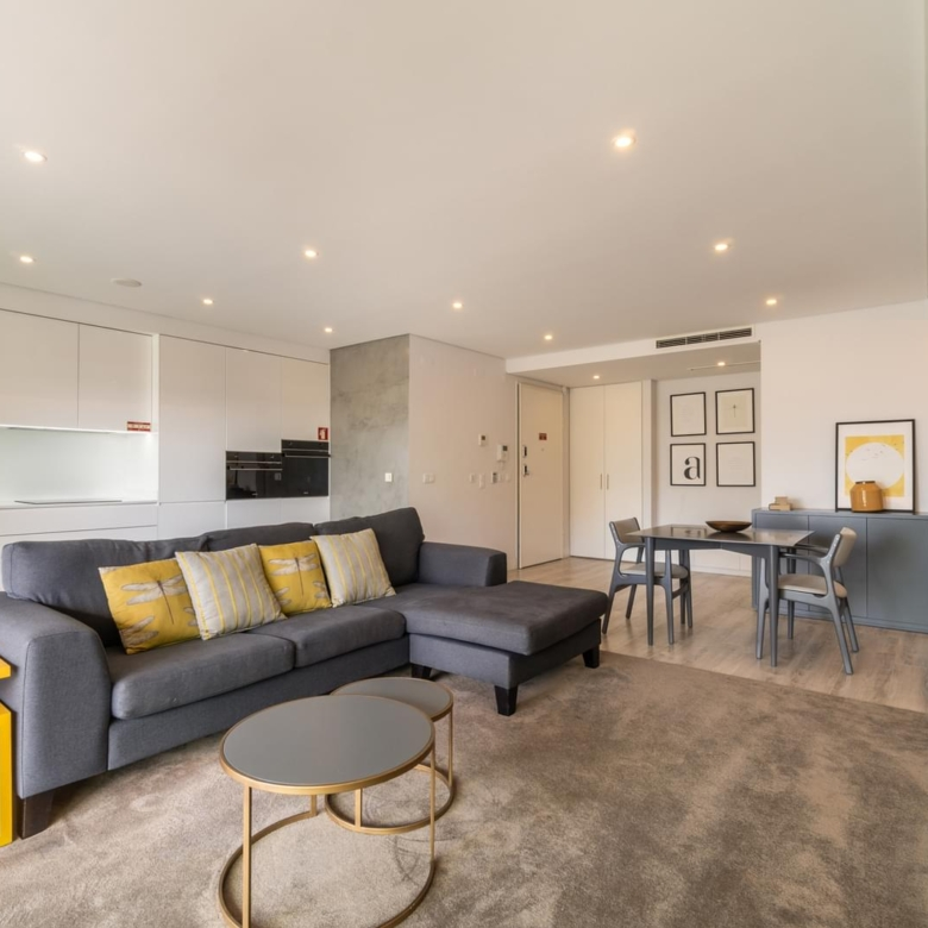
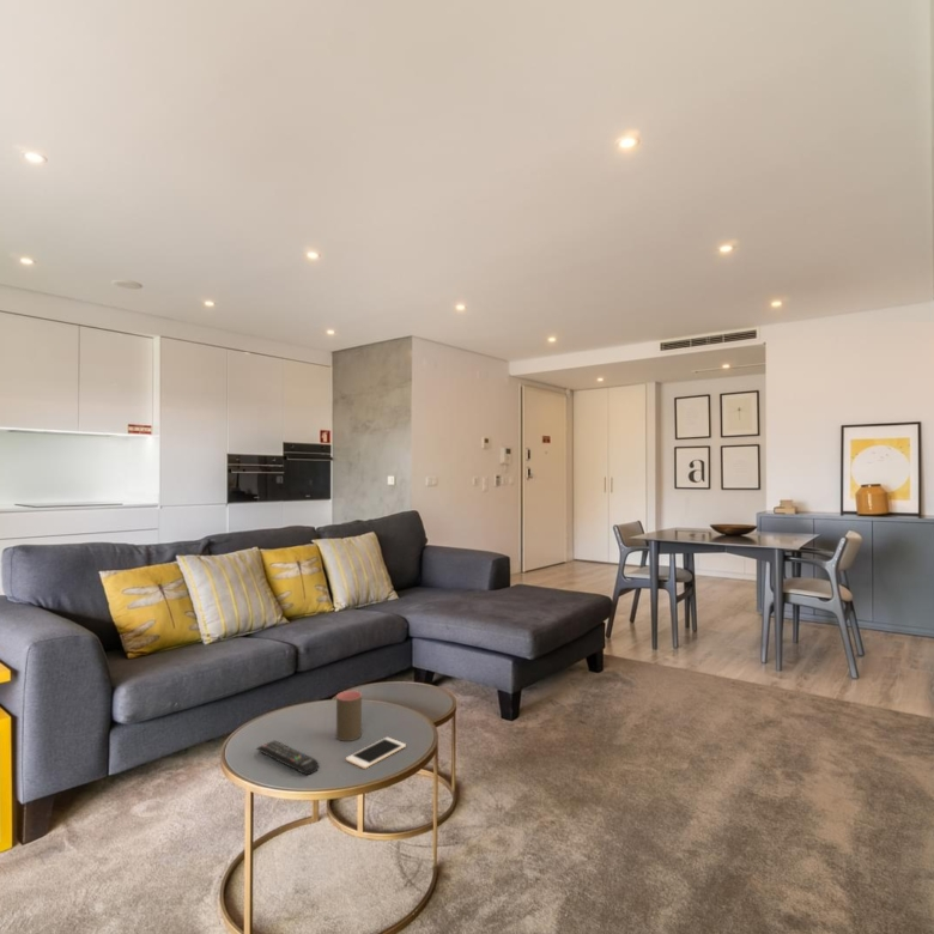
+ cell phone (376, 752)
+ cup (348, 715)
+ remote control (286, 756)
